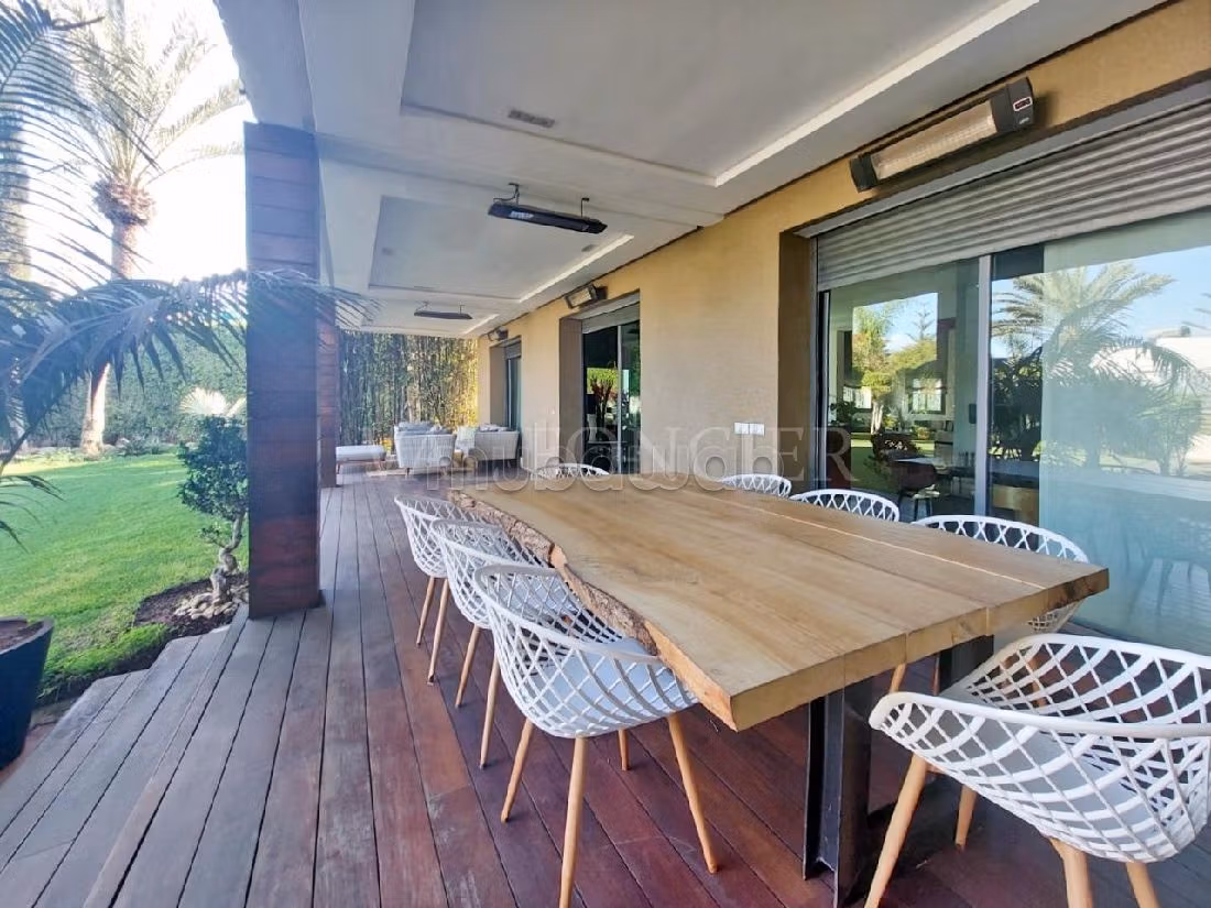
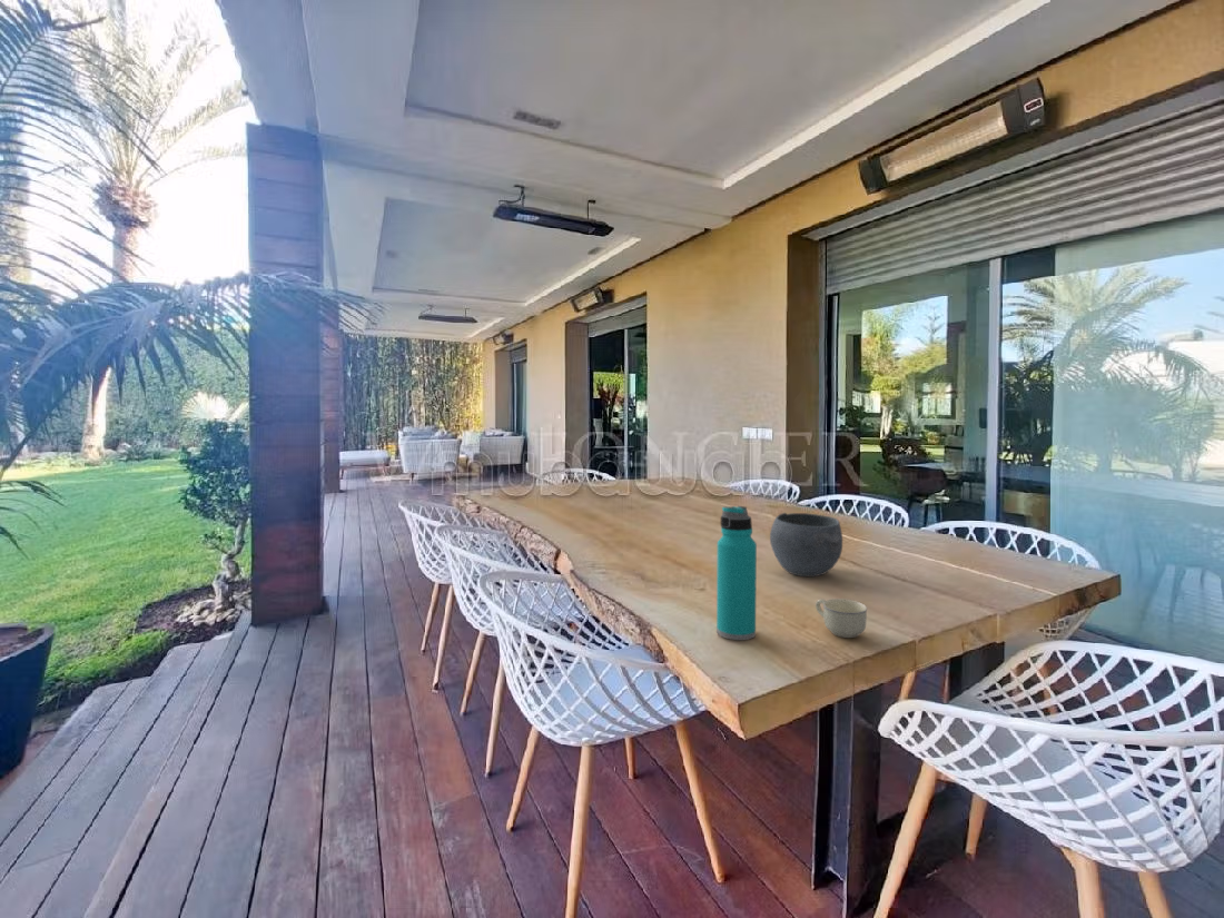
+ bowl (805, 543)
+ water bottle (736, 570)
+ cup (839, 616)
